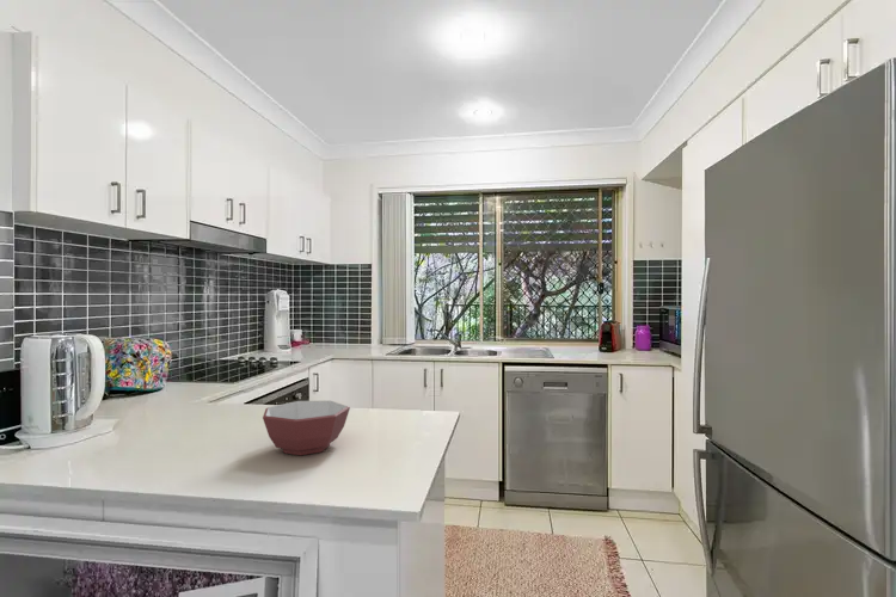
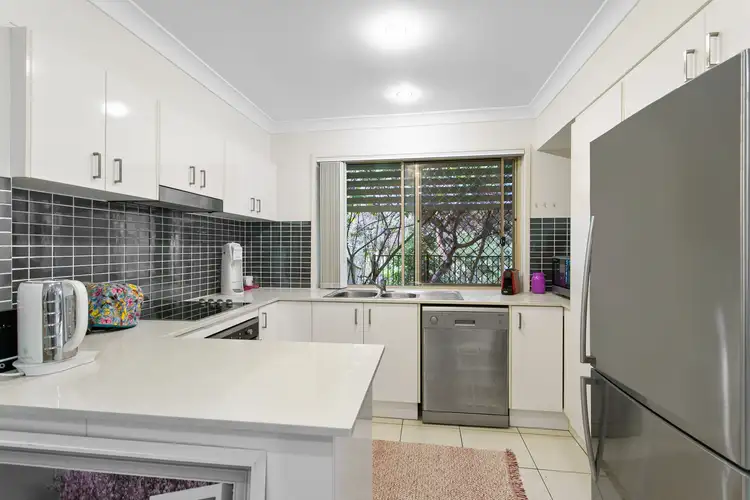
- bowl (303, 427)
